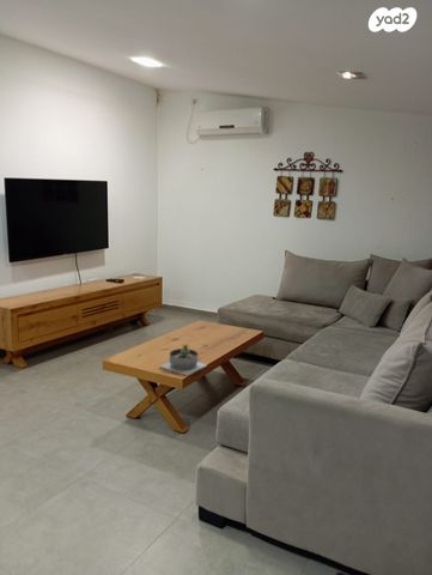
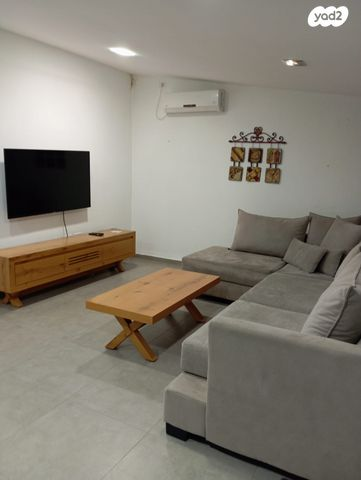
- succulent planter (183, 355)
